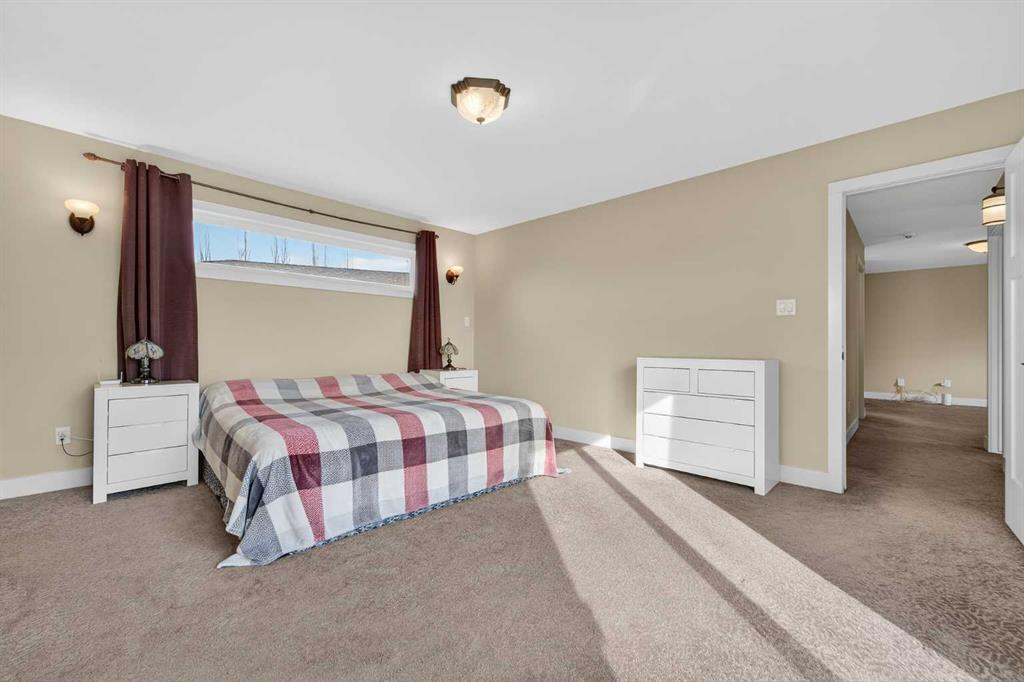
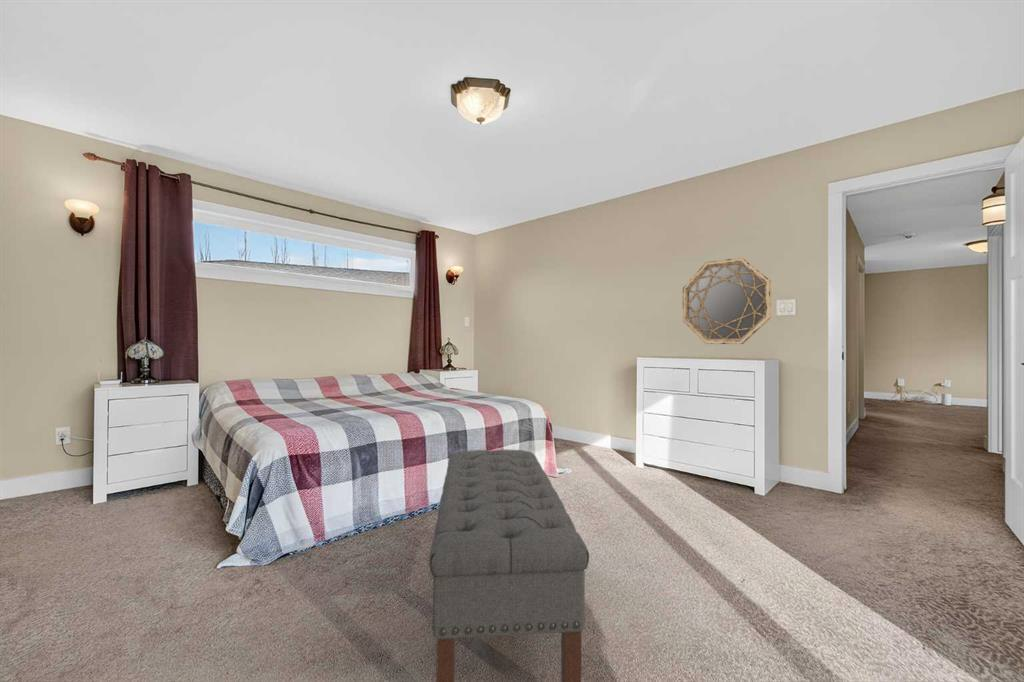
+ home mirror (724, 302)
+ bench (498, 544)
